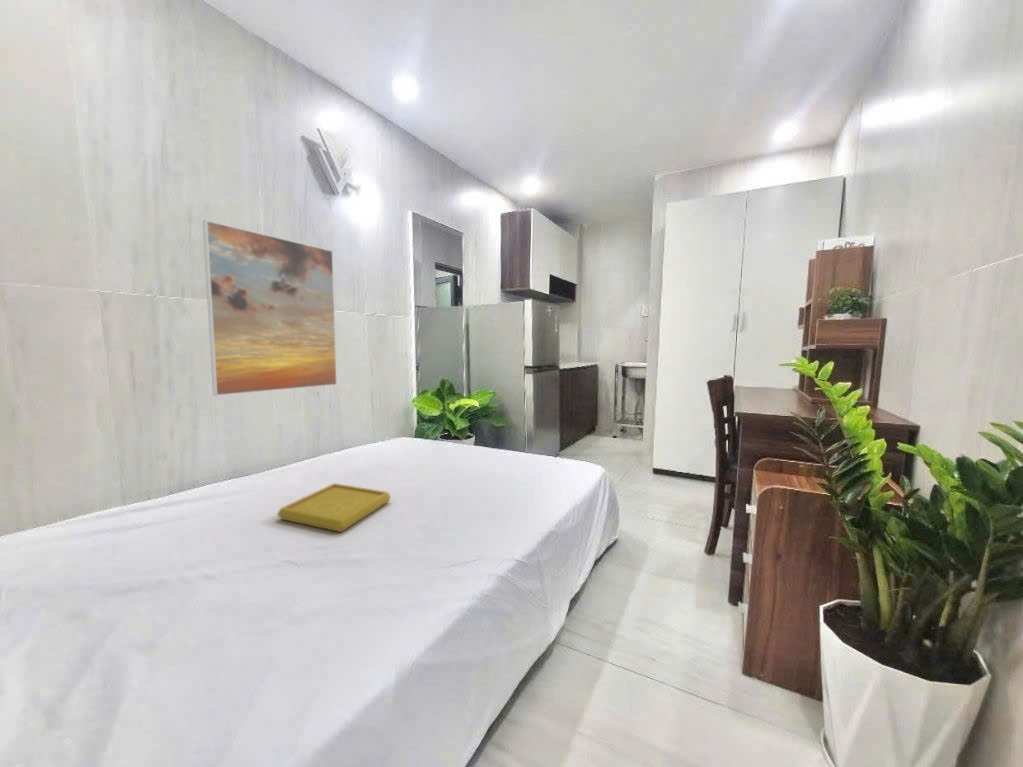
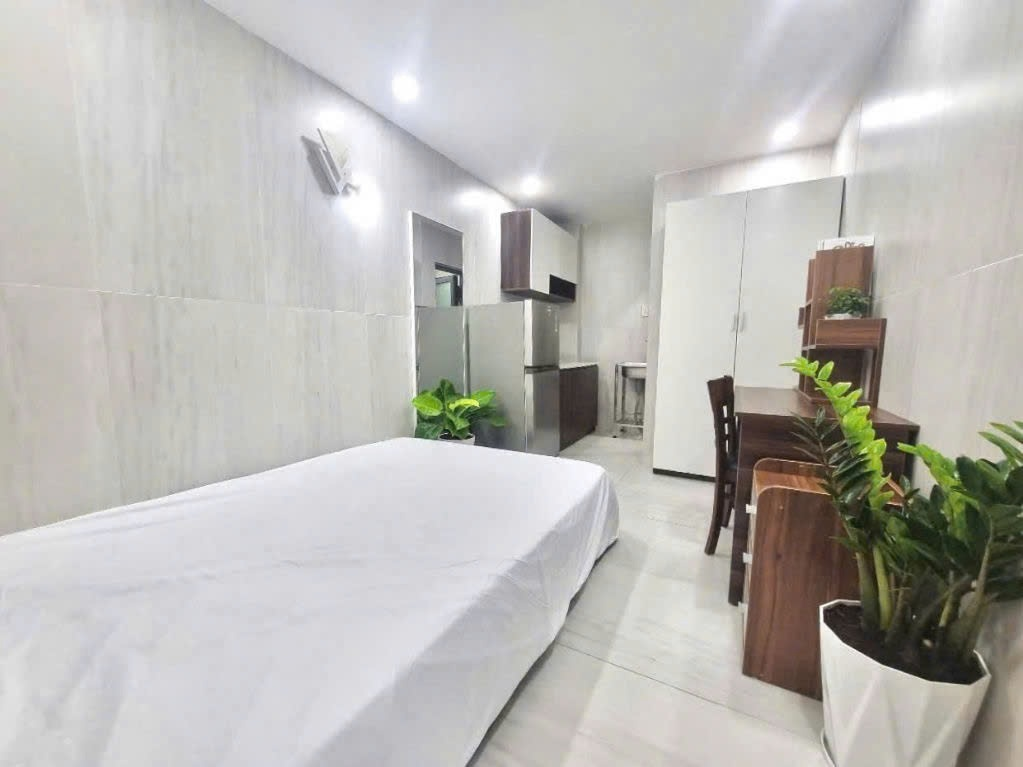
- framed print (279, 314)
- serving tray (337, 504)
